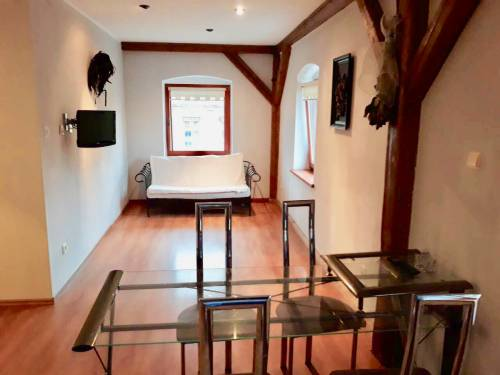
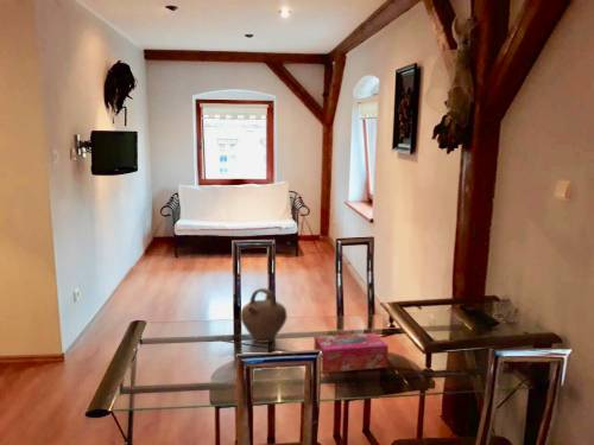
+ tissue box (349, 351)
+ jug (263, 314)
